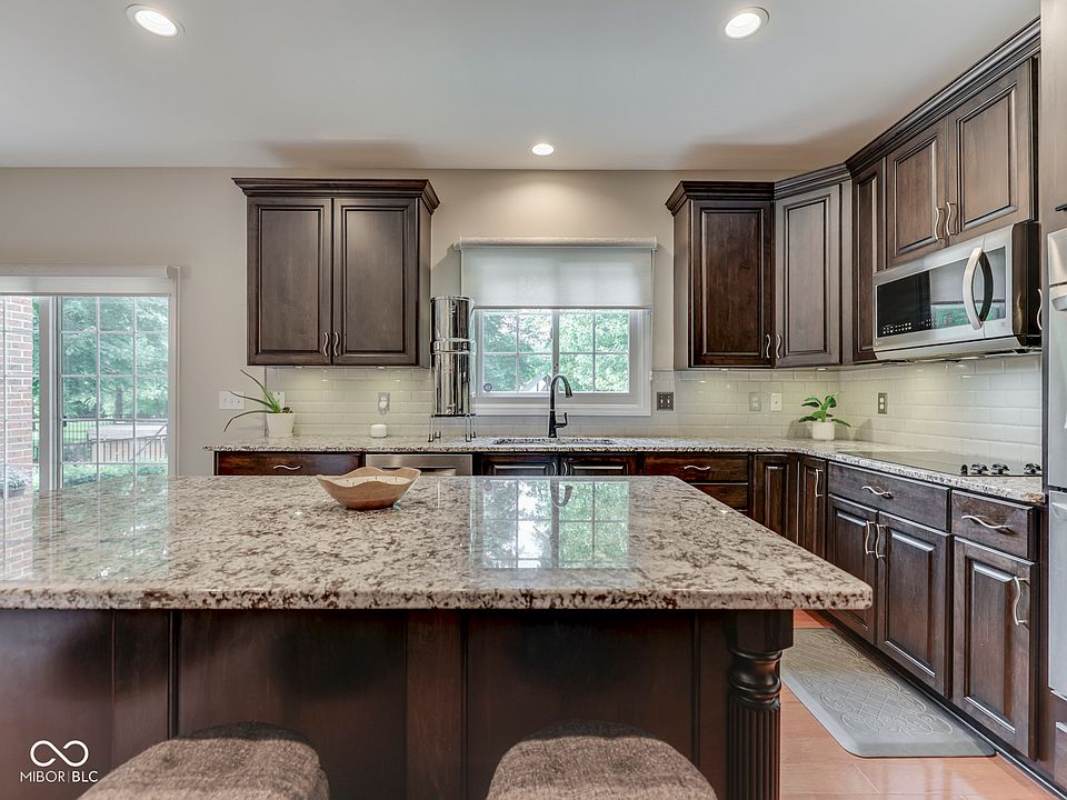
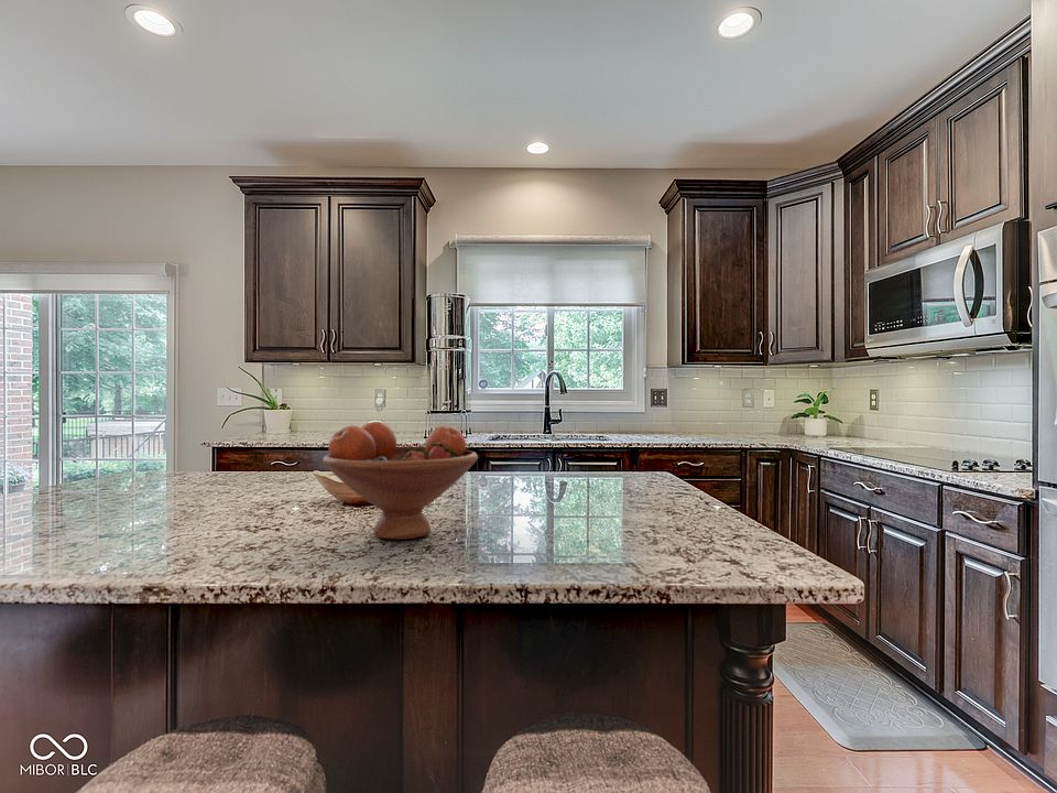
+ fruit bowl (402, 478)
